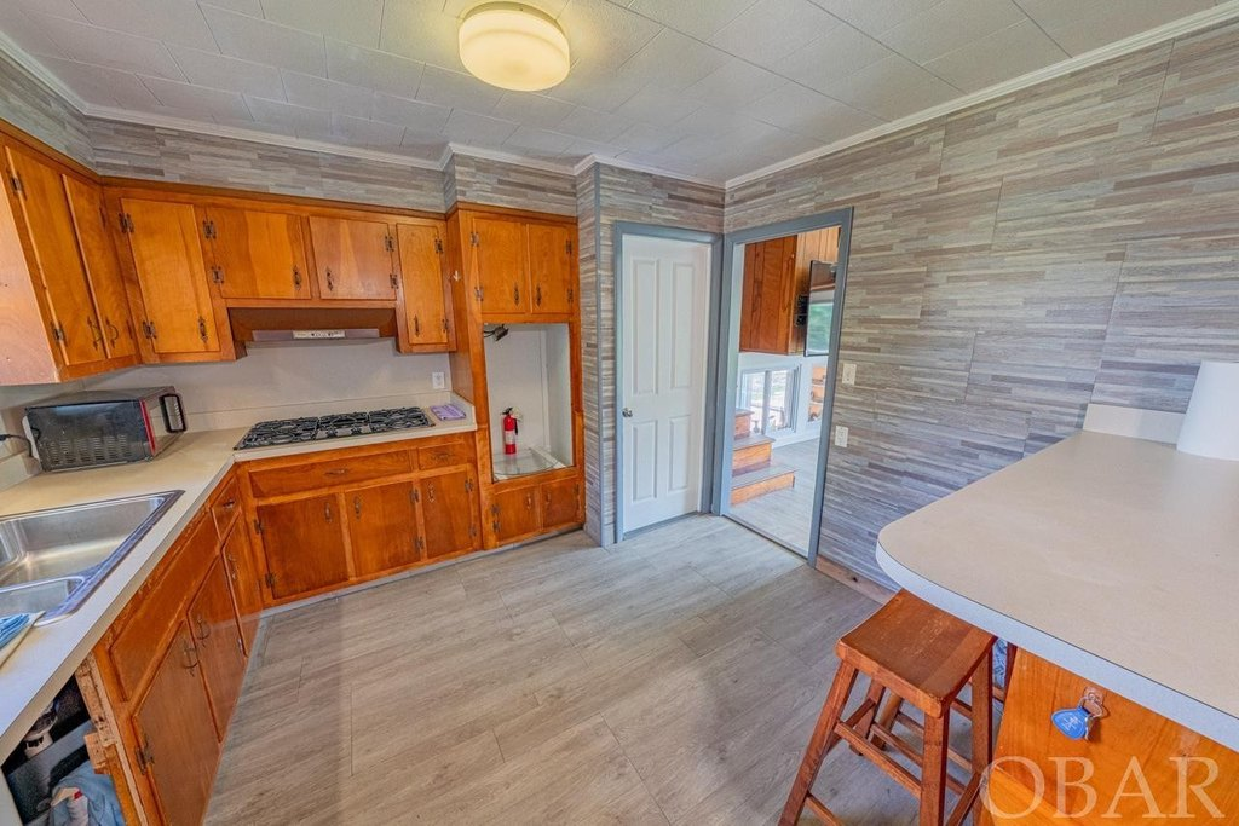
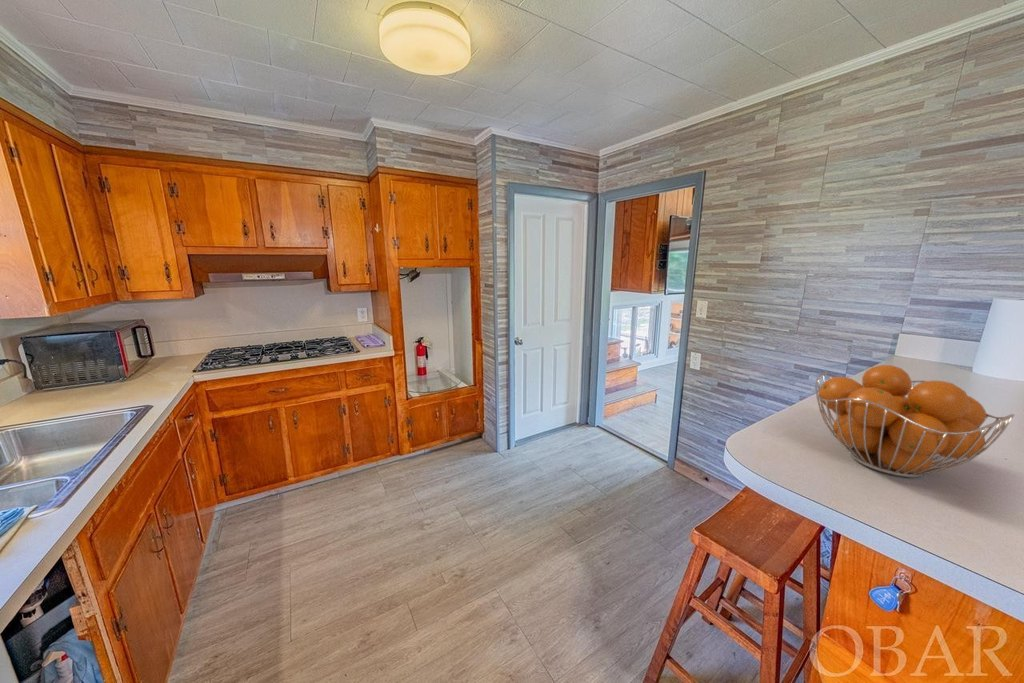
+ fruit basket (895, 418)
